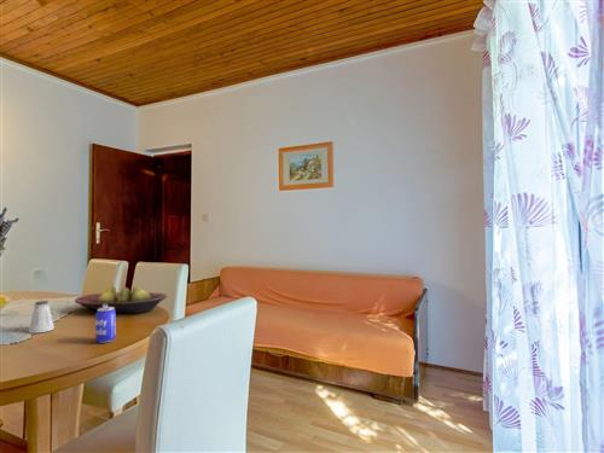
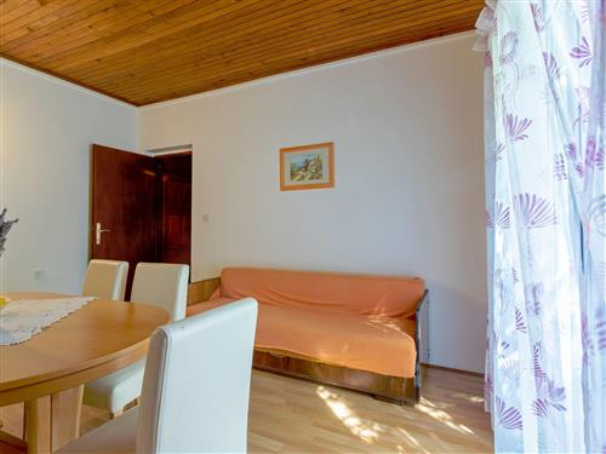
- beer can (105, 323)
- fruit bowl (122, 297)
- saltshaker (41, 315)
